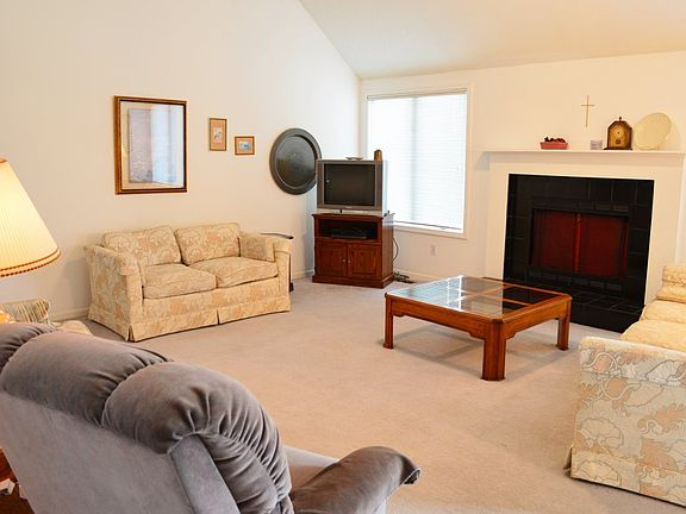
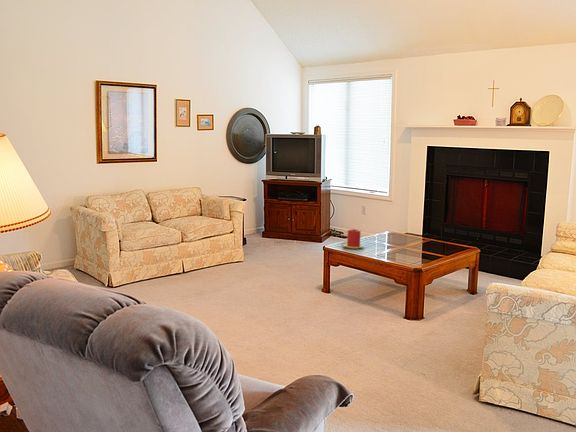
+ candle (353, 238)
